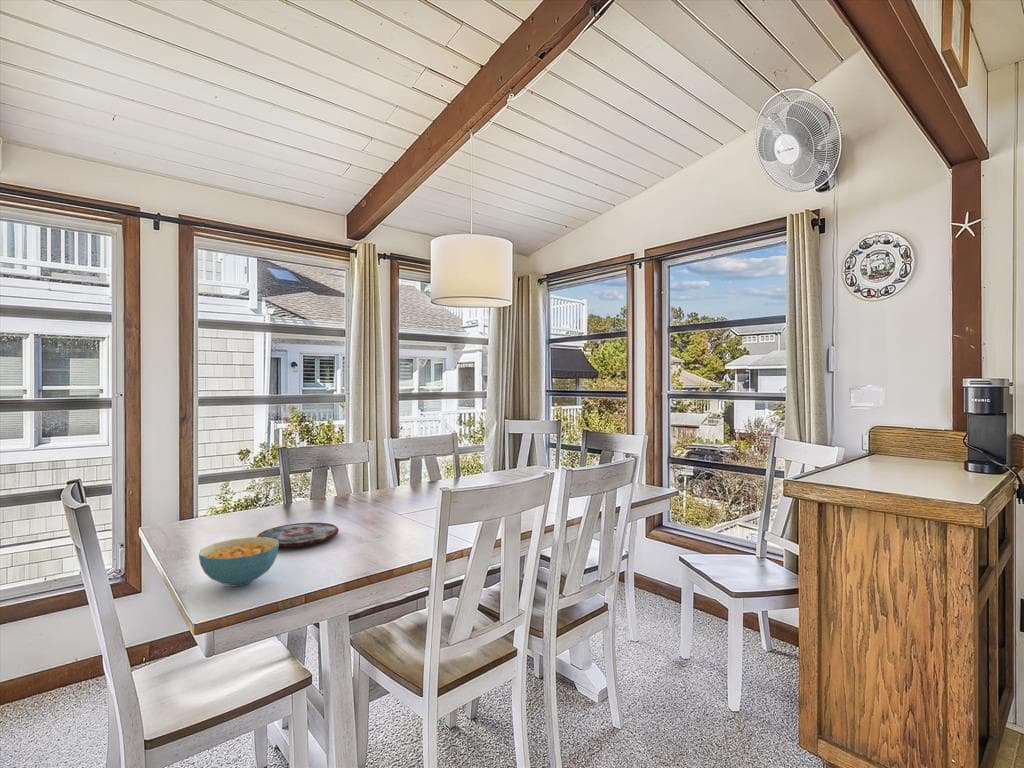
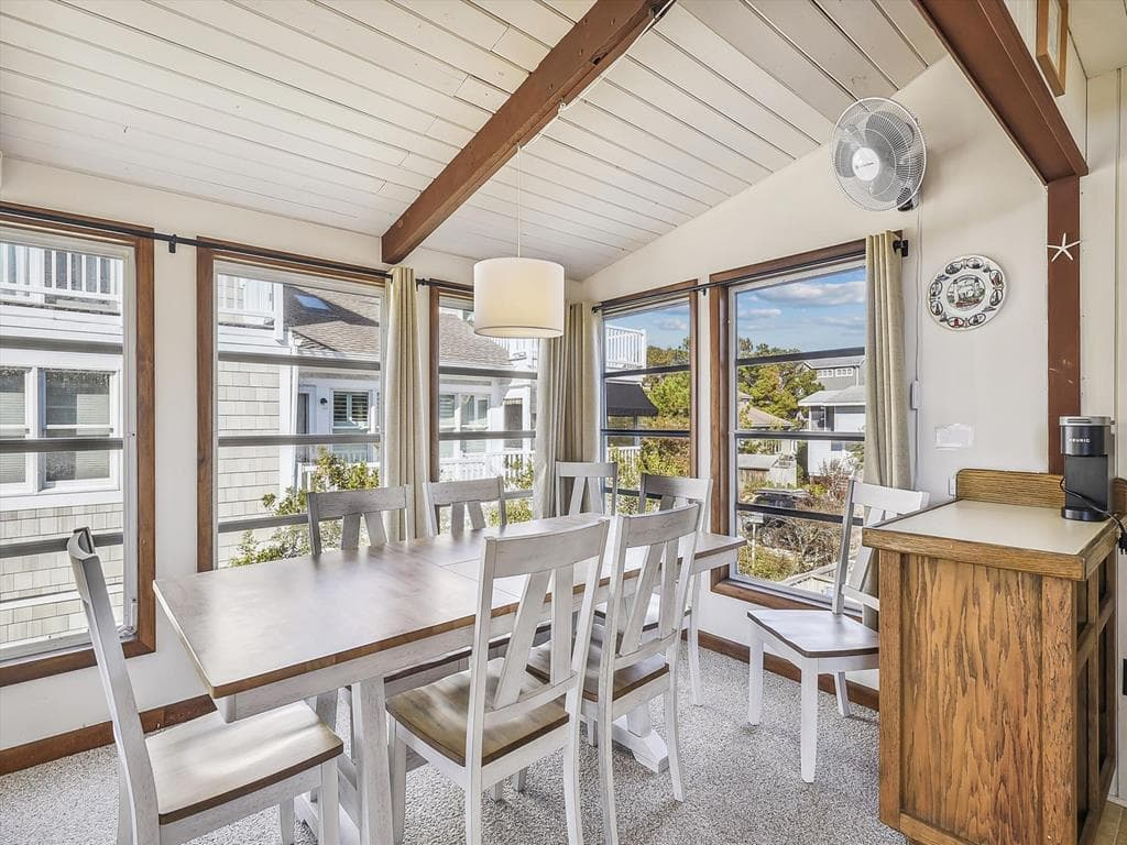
- cereal bowl (240, 564)
- plate (298, 534)
